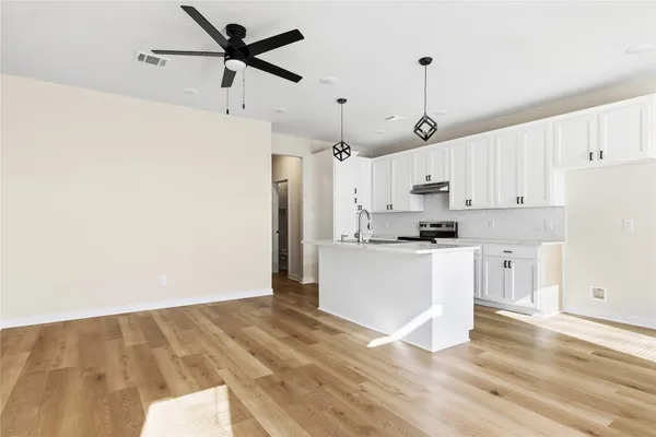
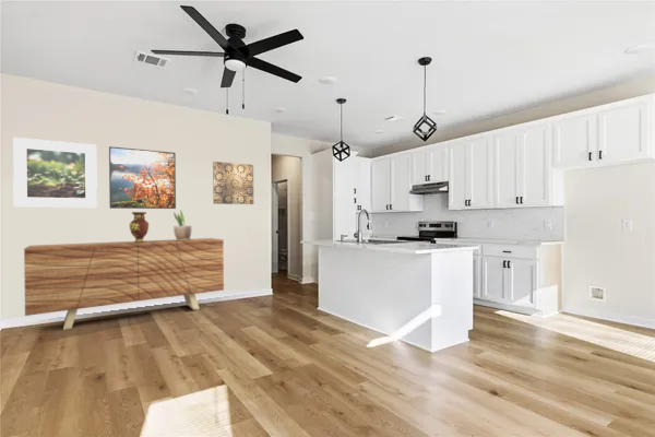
+ sideboard (135, 279)
+ decorative urn (139, 226)
+ potted plant (182, 225)
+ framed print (143, 179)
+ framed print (57, 174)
+ wall art (234, 184)
